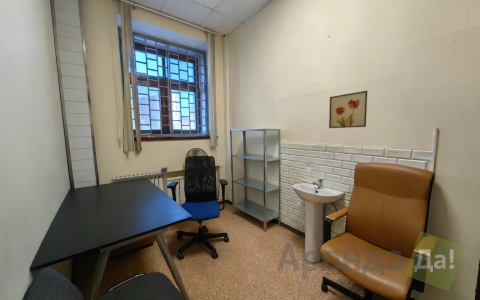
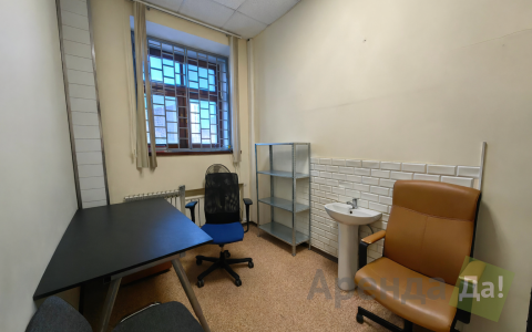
- wall art (347, 111)
